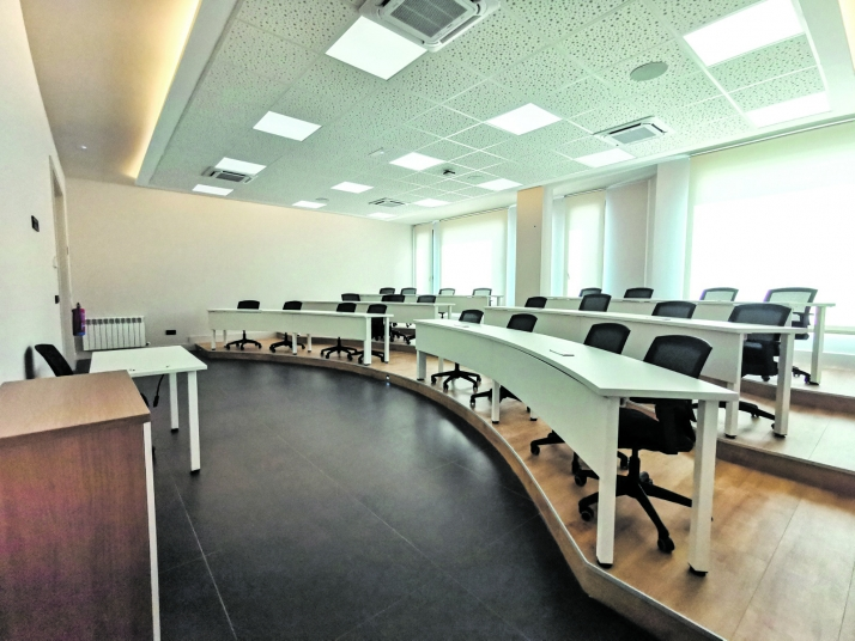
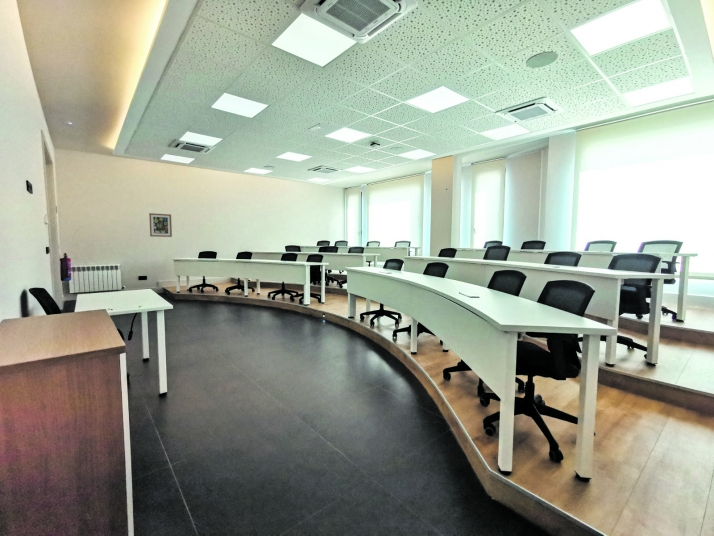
+ wall art (160, 225)
